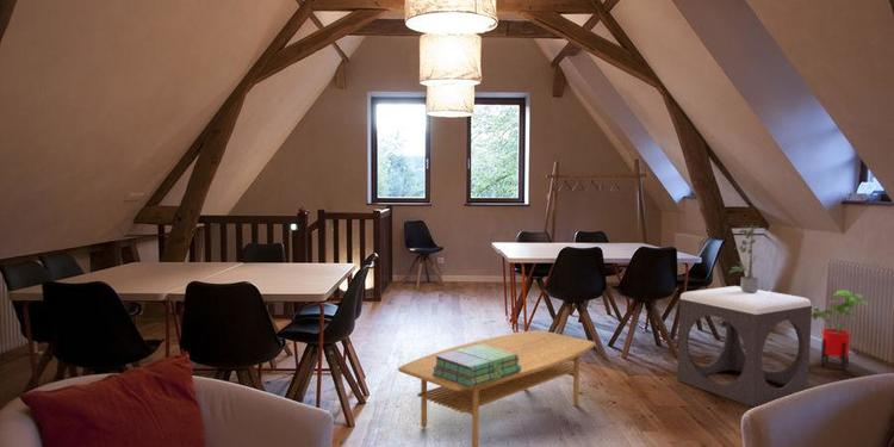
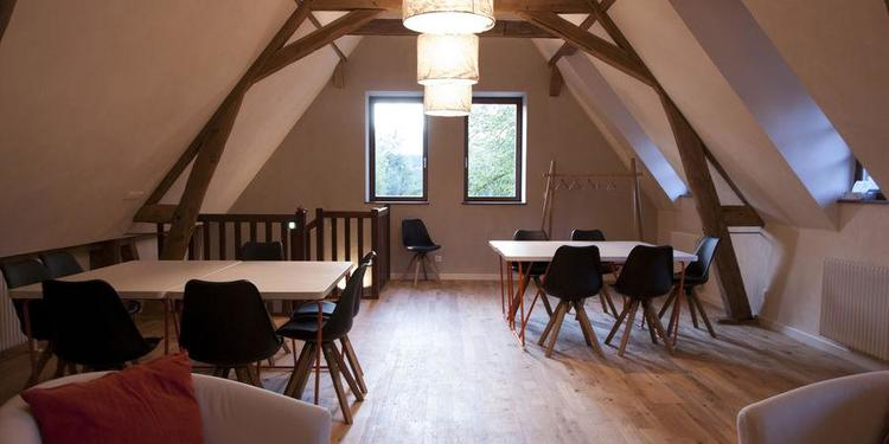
- footstool (743, 340)
- potted plant (747, 253)
- coffee table (503, 384)
- stack of books (477, 364)
- house plant (837, 327)
